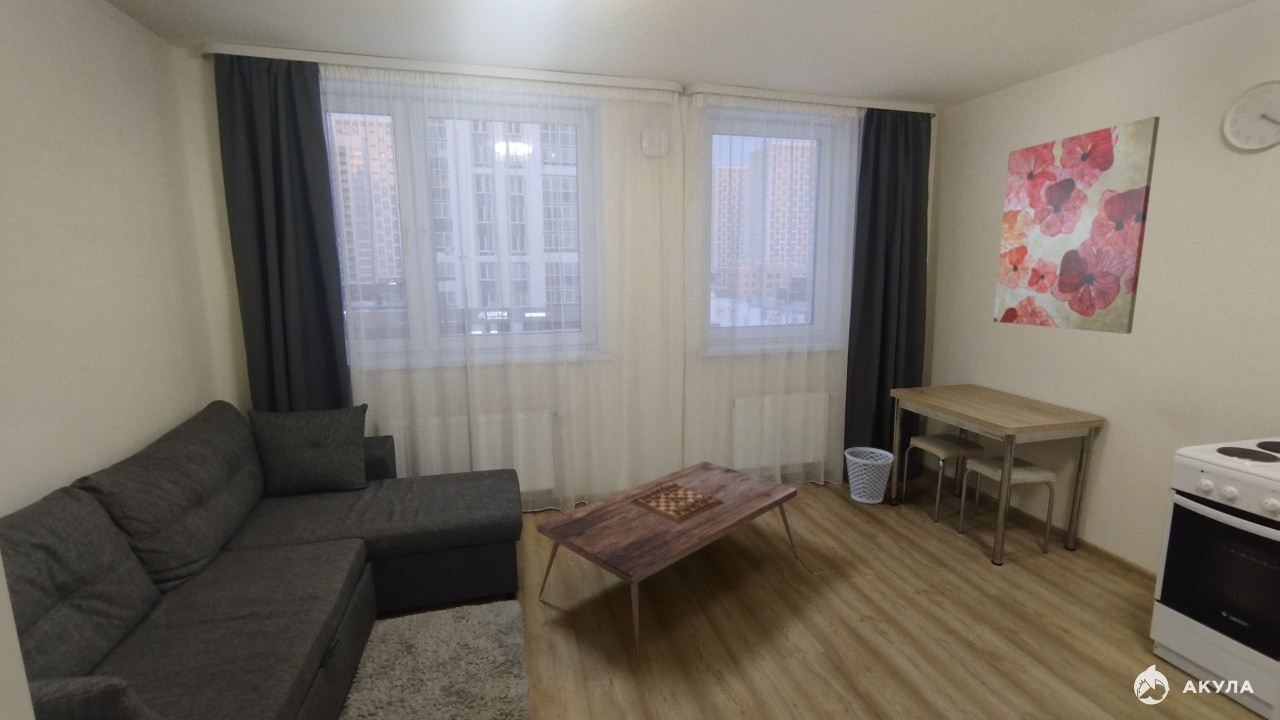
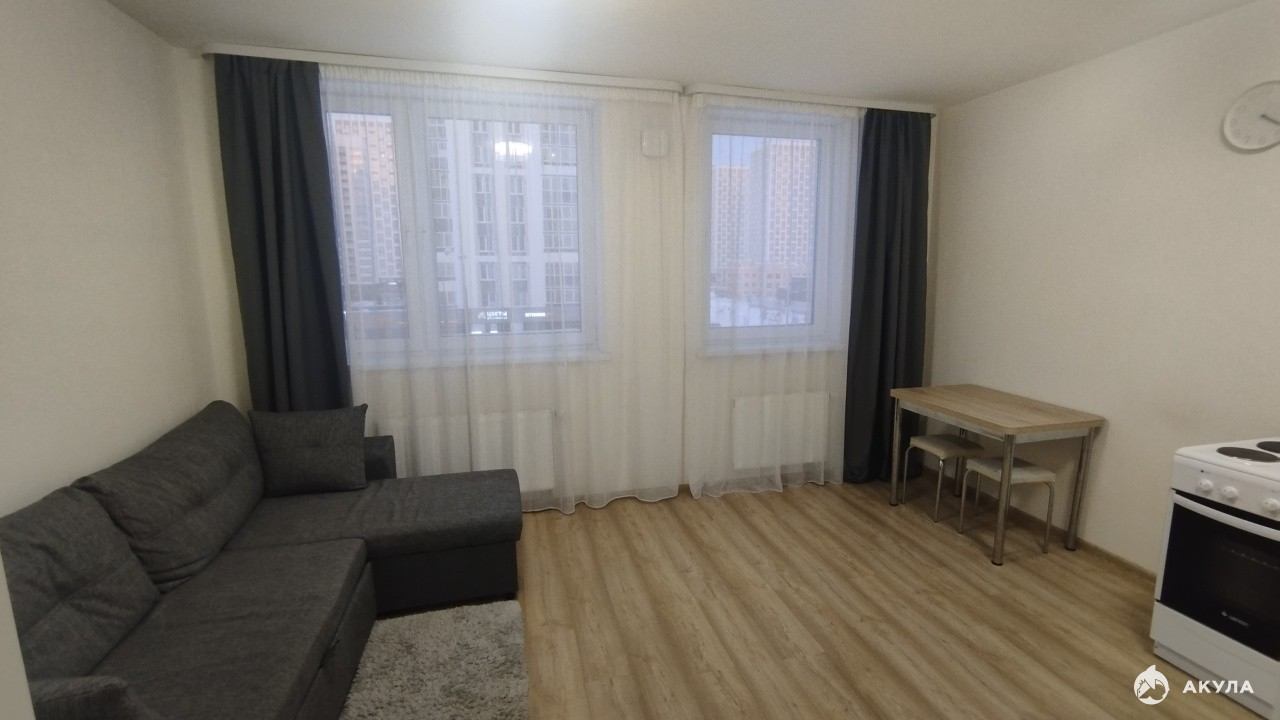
- wall art (1064, 234)
- coffee table (676, 536)
- wastebasket (867, 476)
